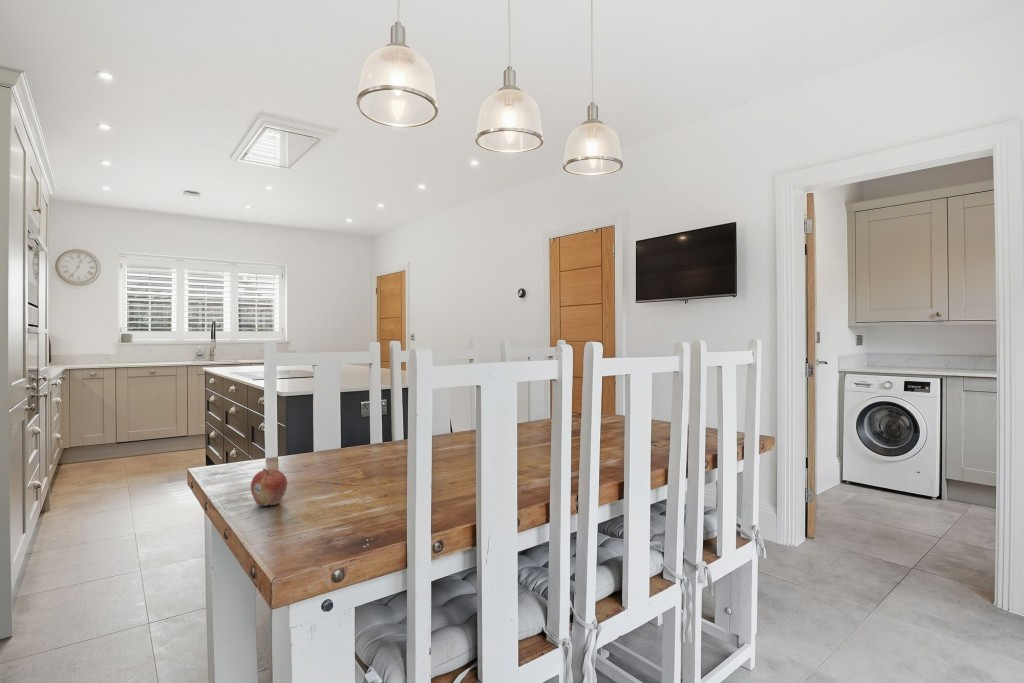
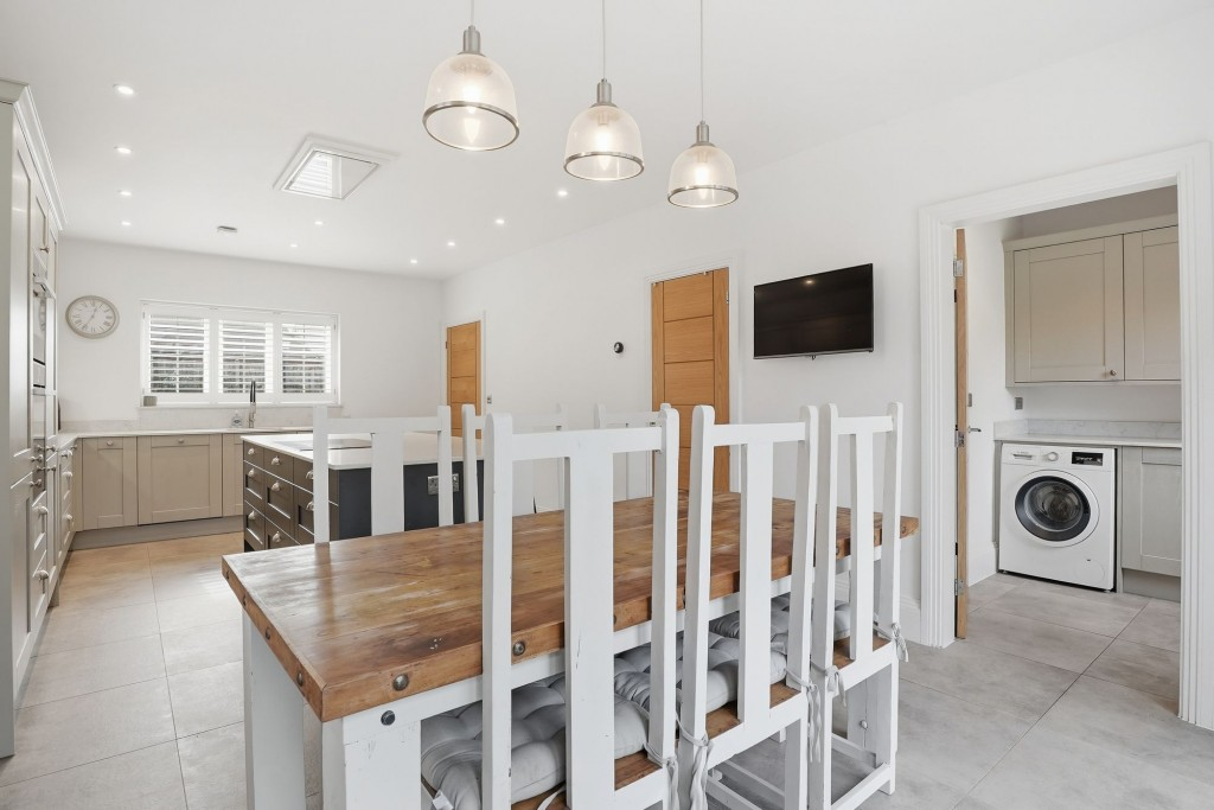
- fruit (269, 485)
